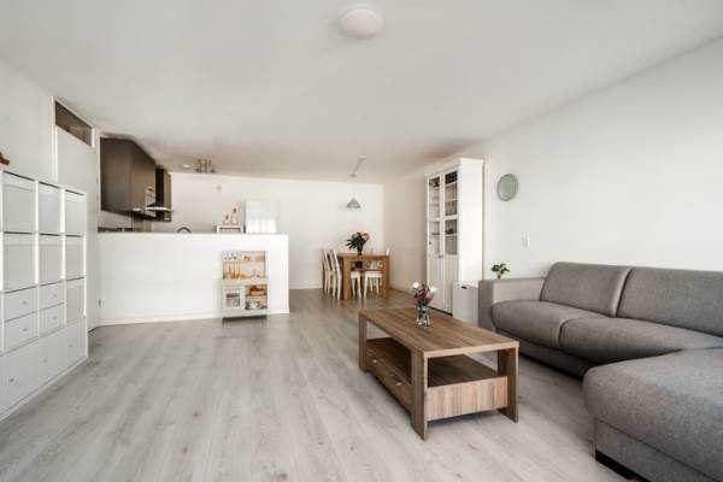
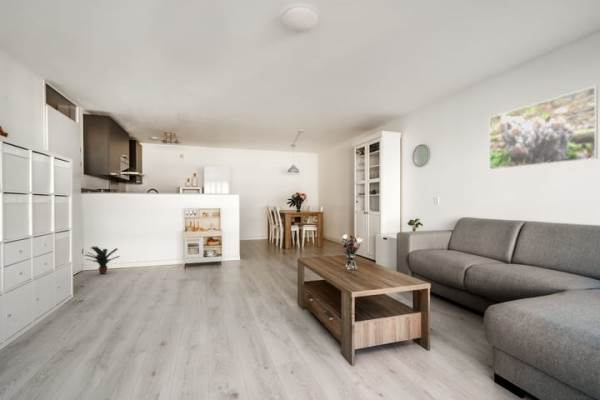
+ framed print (534, 134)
+ potted plant (101, 259)
